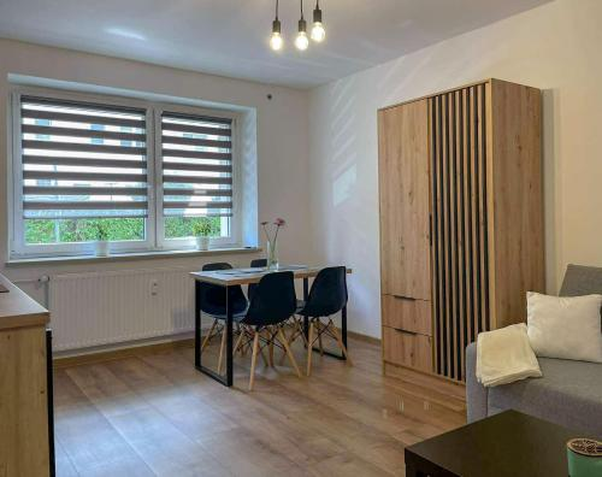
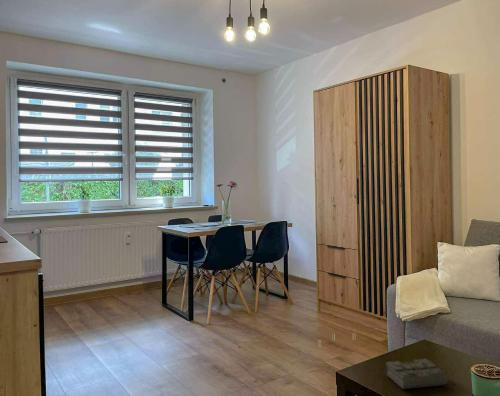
+ diary (417, 373)
